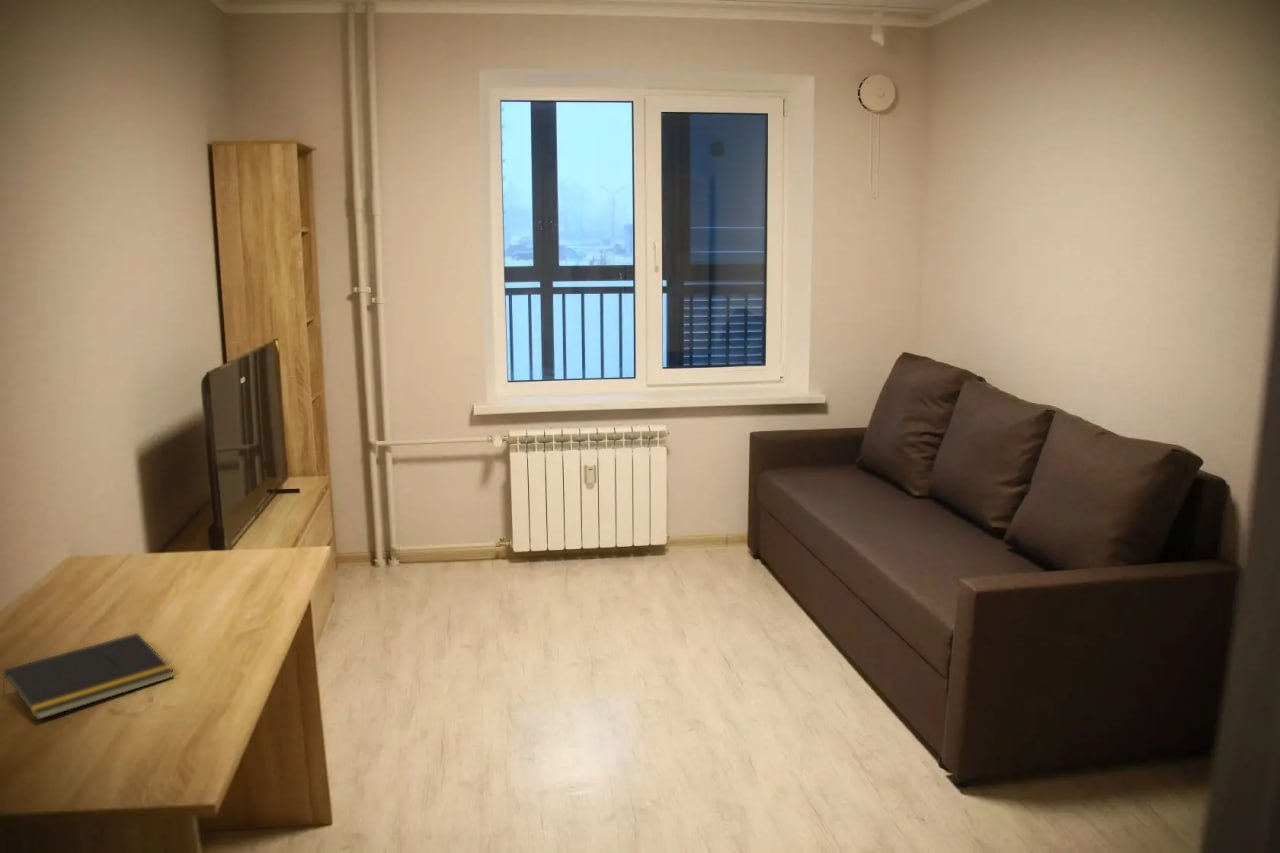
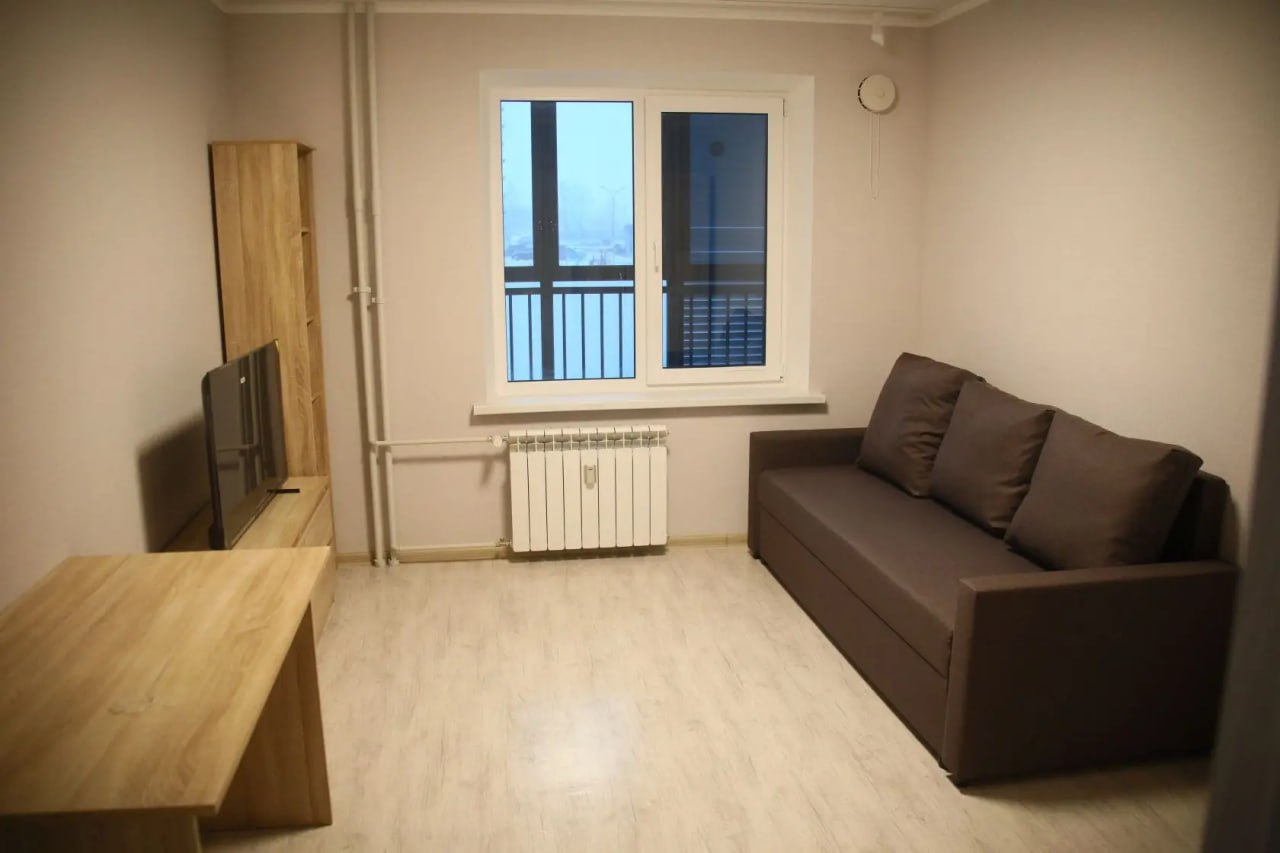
- notepad (91, 673)
